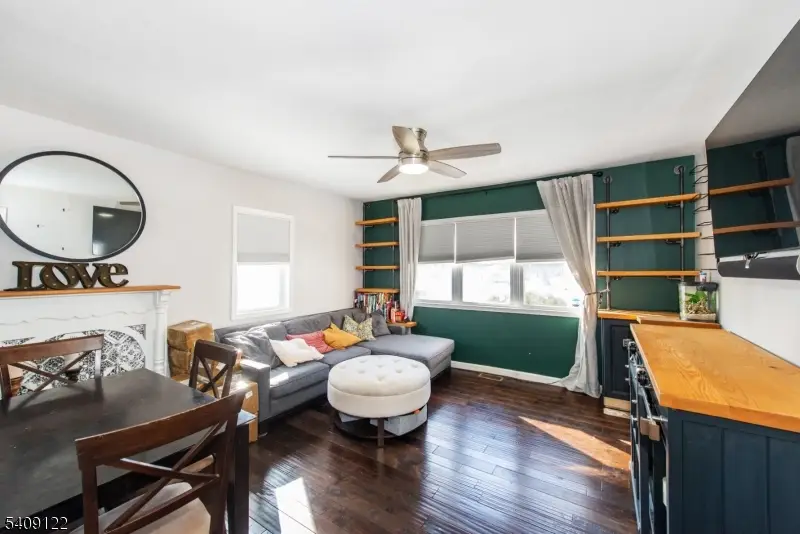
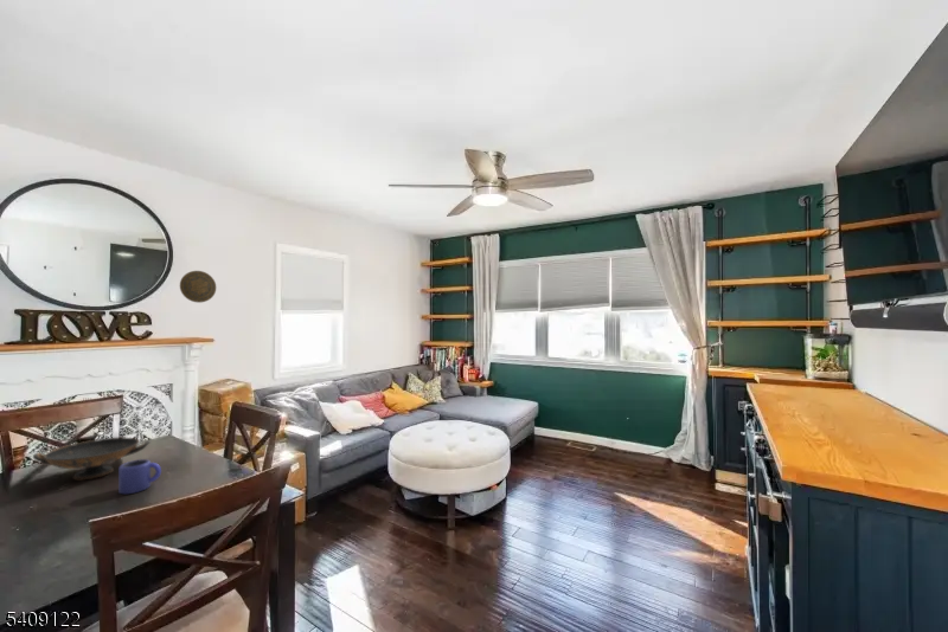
+ decorative plate (199, 286)
+ decorative bowl (94, 460)
+ mug (140, 475)
